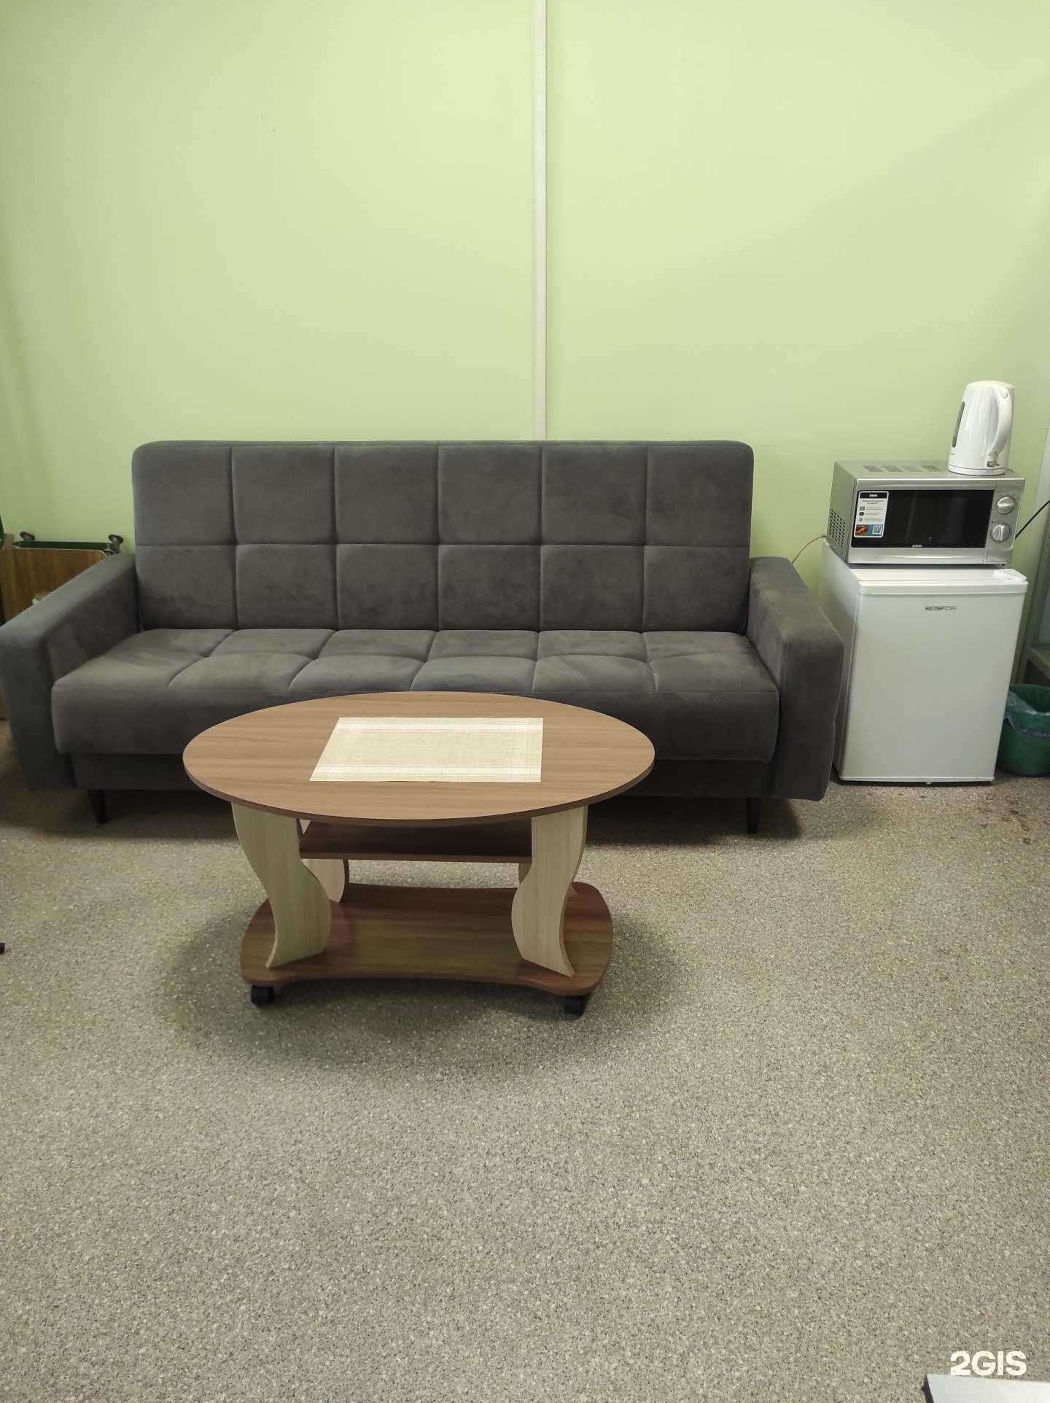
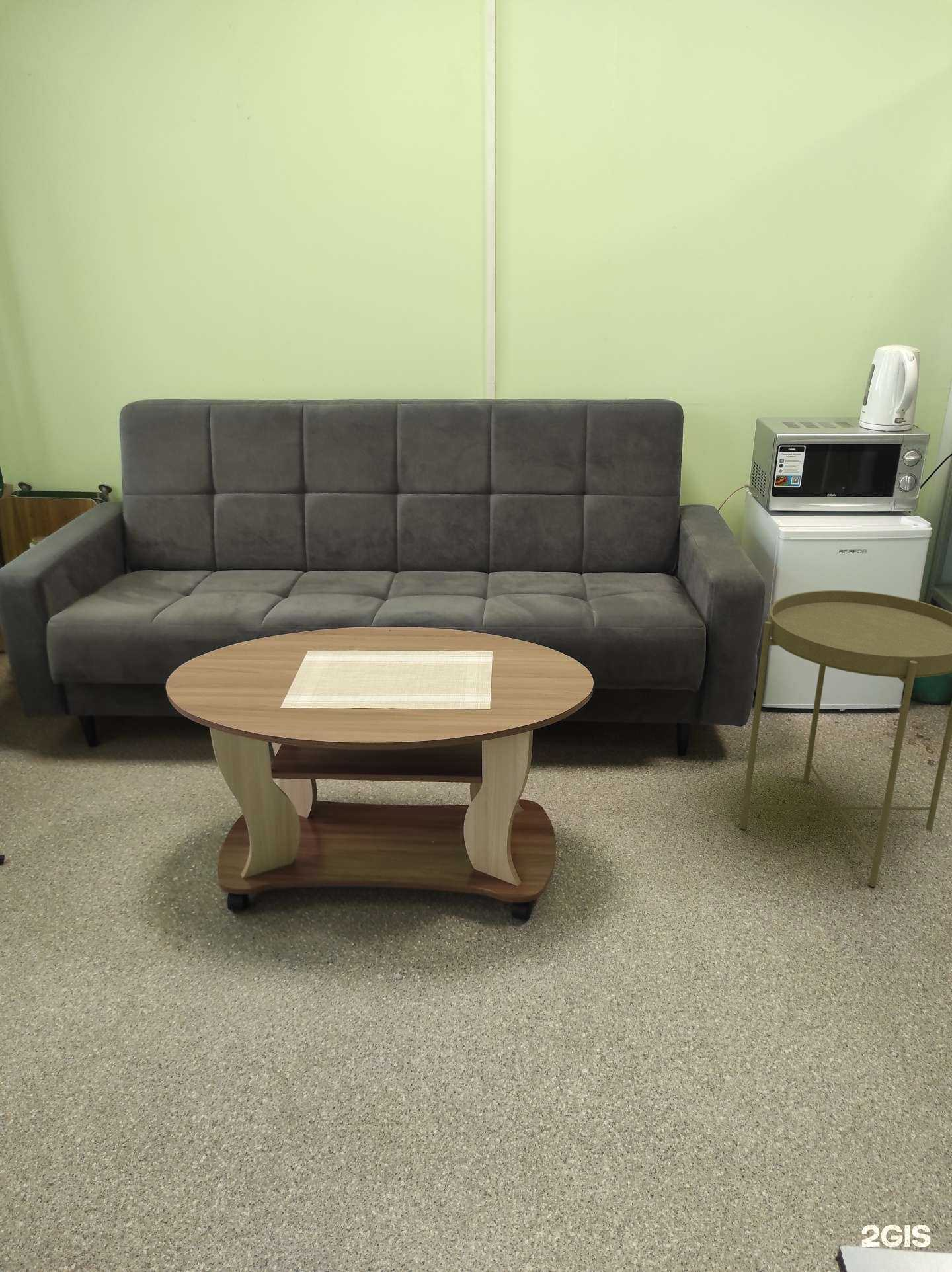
+ side table (817, 723)
